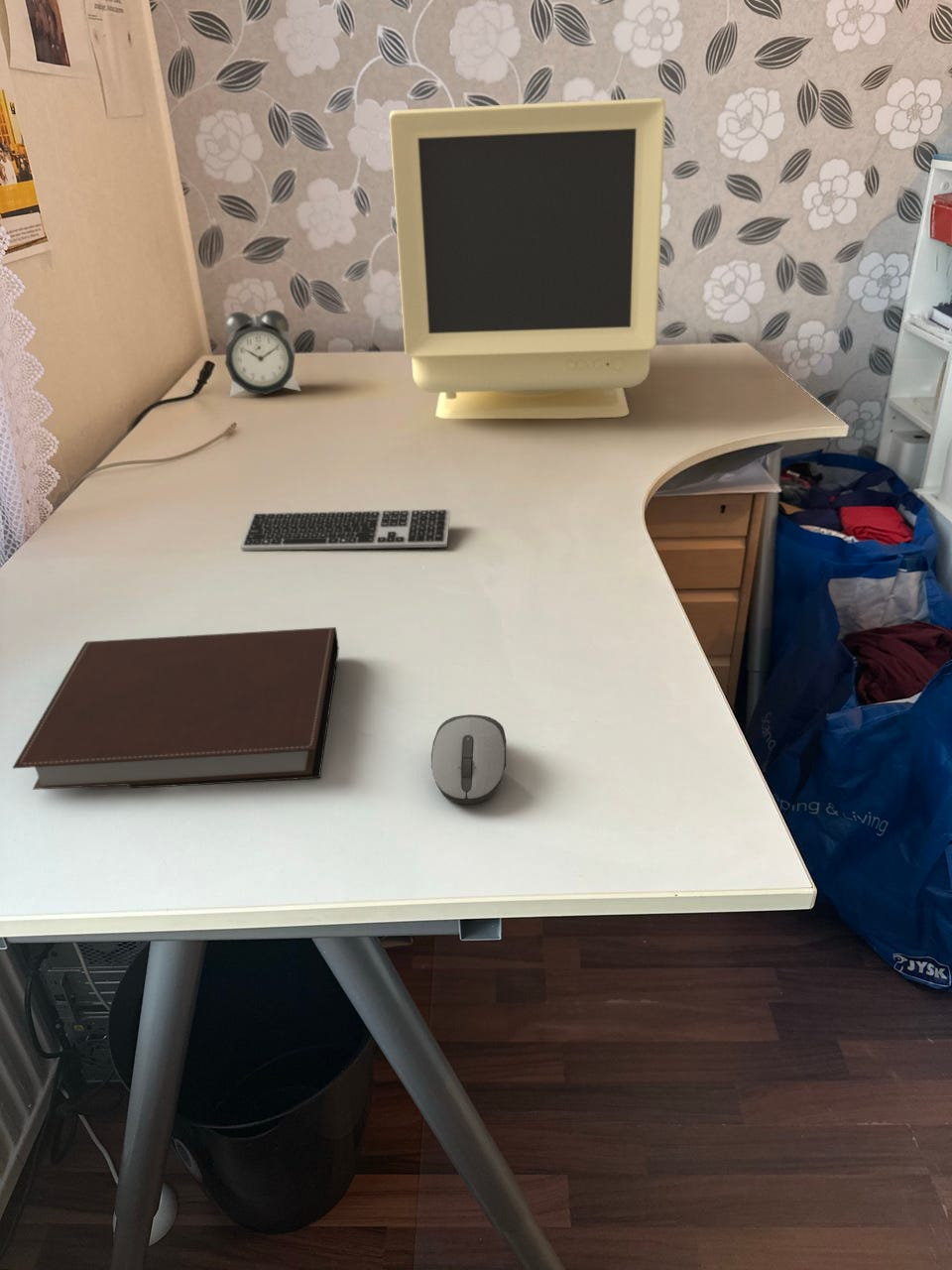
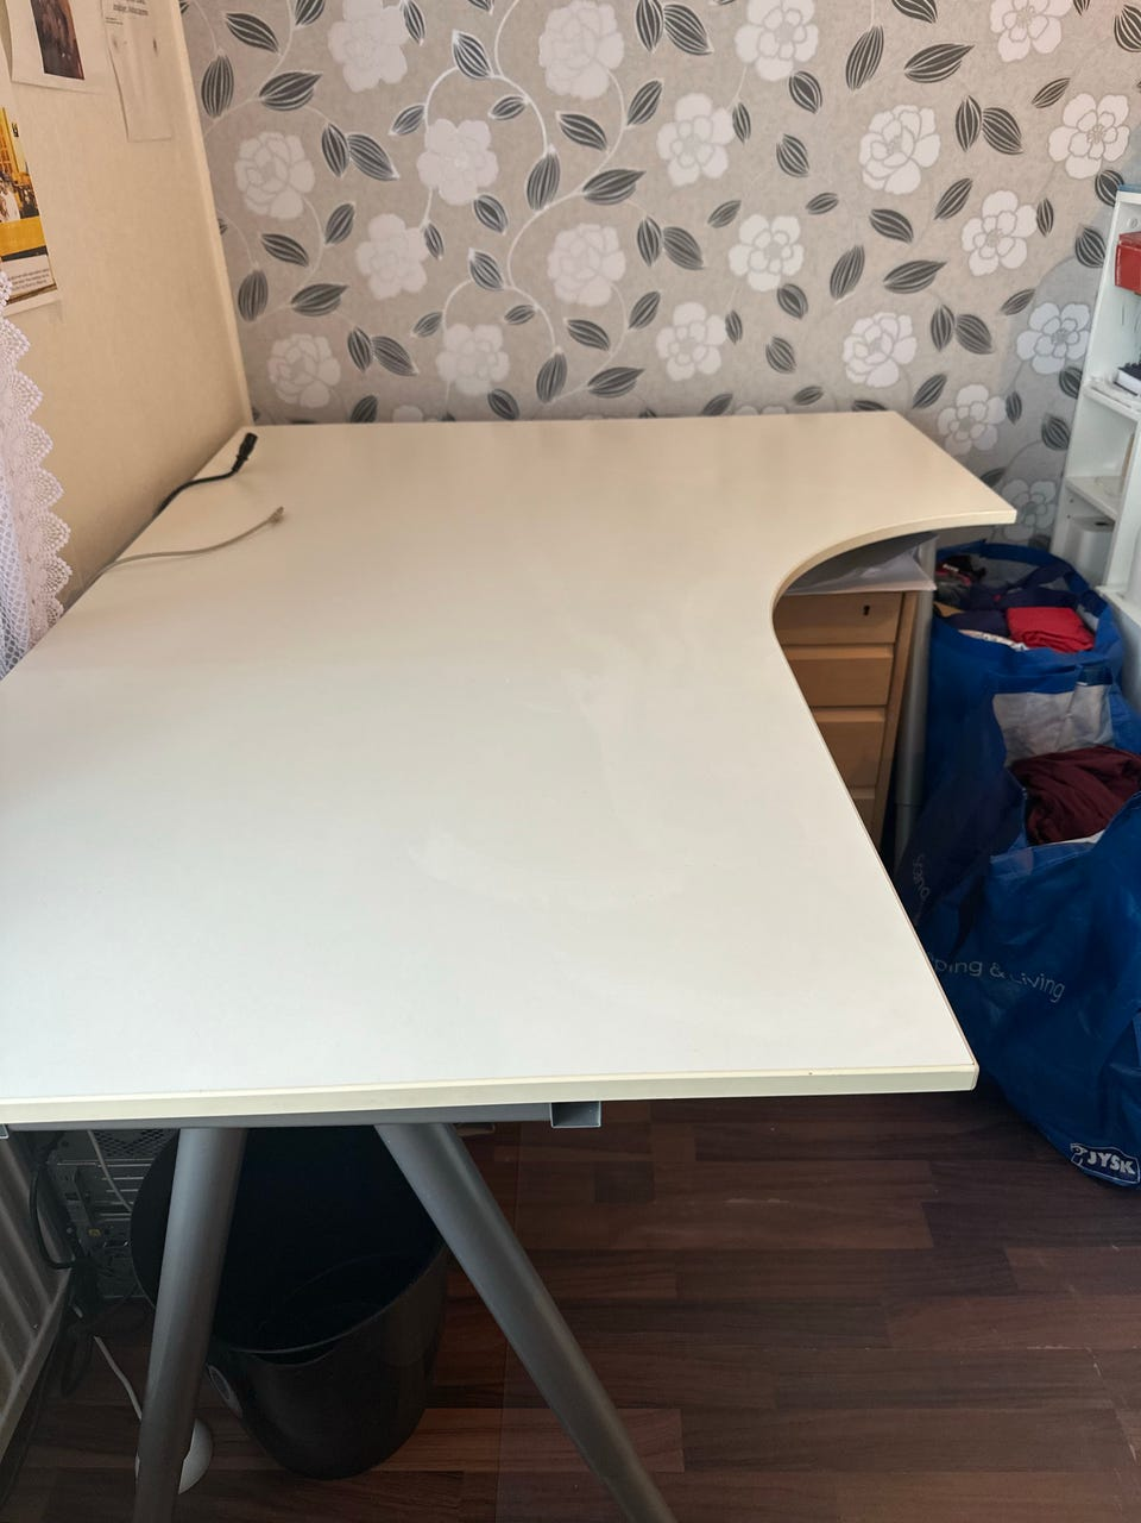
- keyboard (347, 529)
- notebook (192, 701)
- alarm clock (259, 351)
- computer mouse (469, 752)
- monitor (529, 256)
